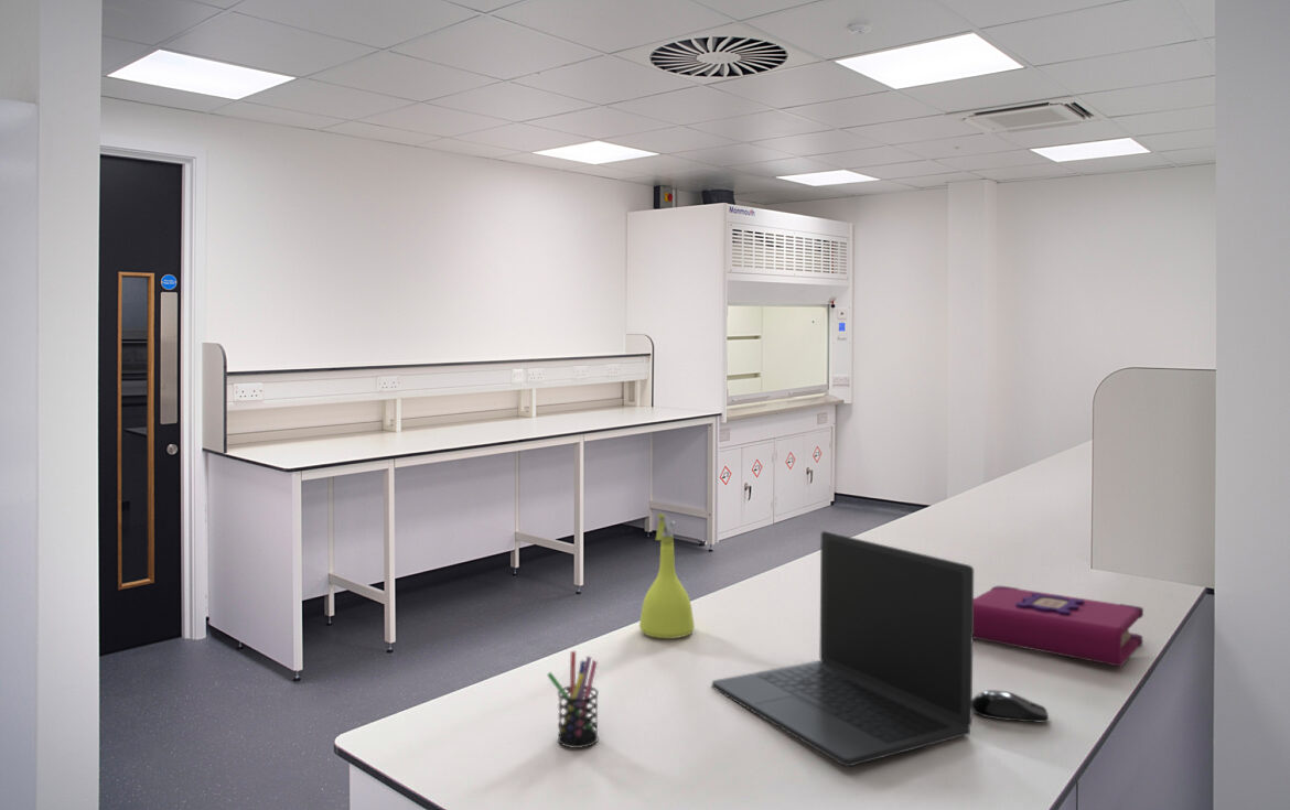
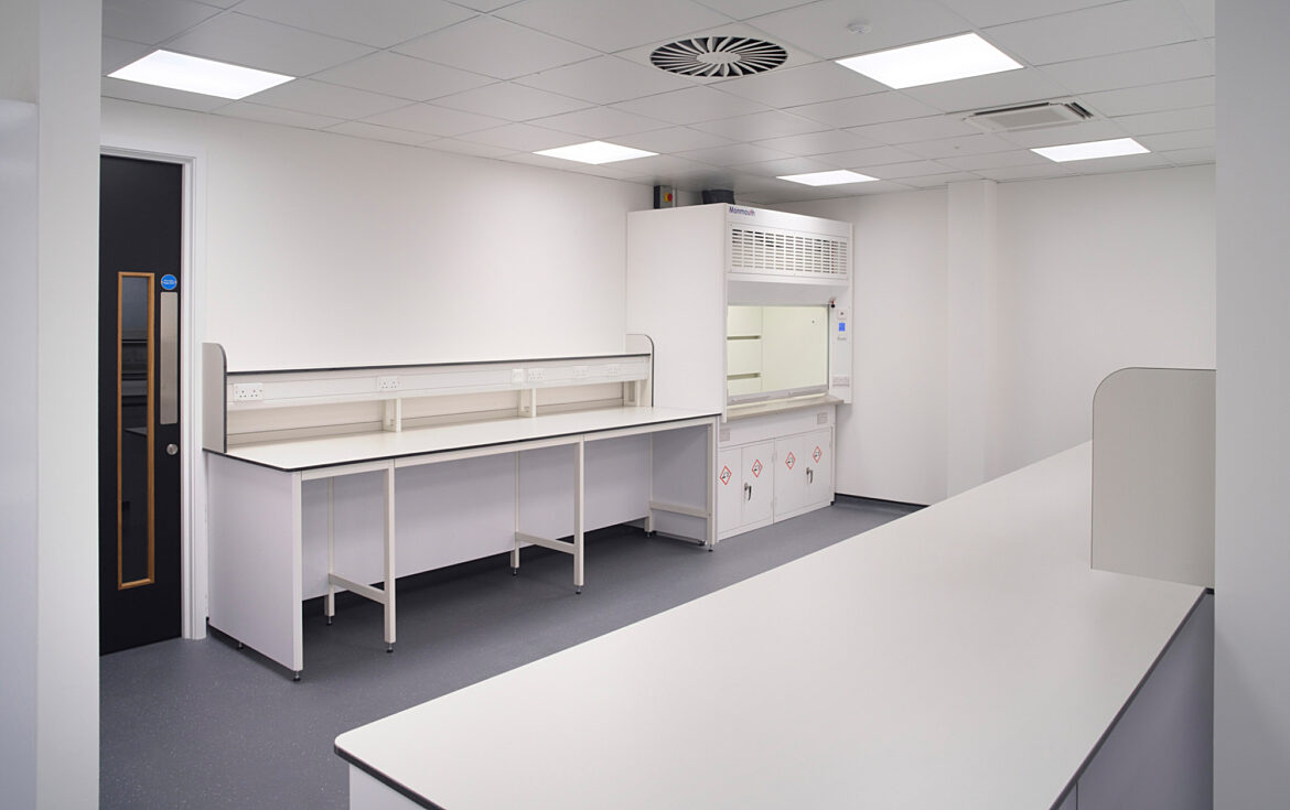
- book (1052, 622)
- computer mouse (1011, 704)
- spray bottle (666, 571)
- laptop (832, 630)
- pen holder (572, 698)
